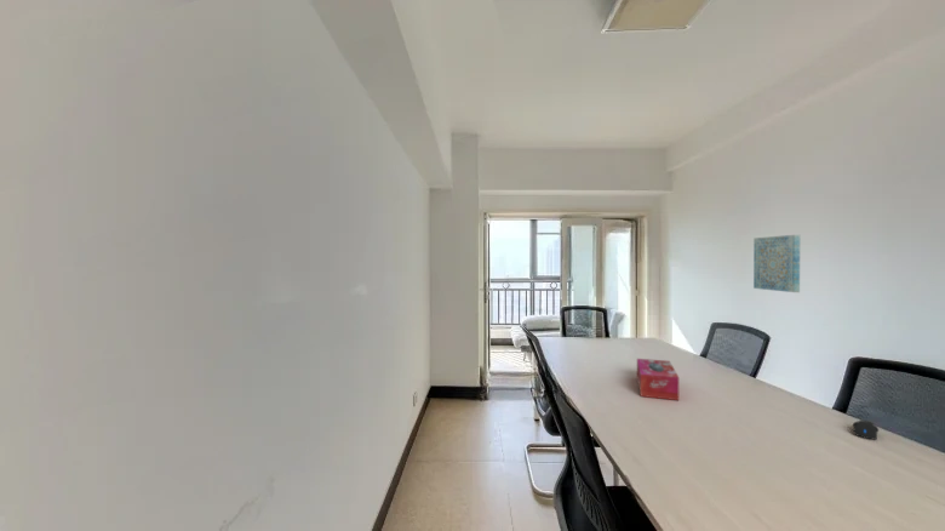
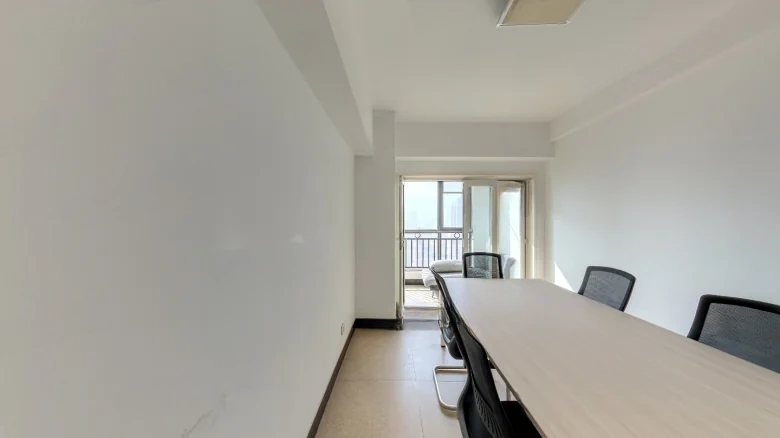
- tissue box (655, 377)
- wall art (774, 263)
- computer mouse (865, 428)
